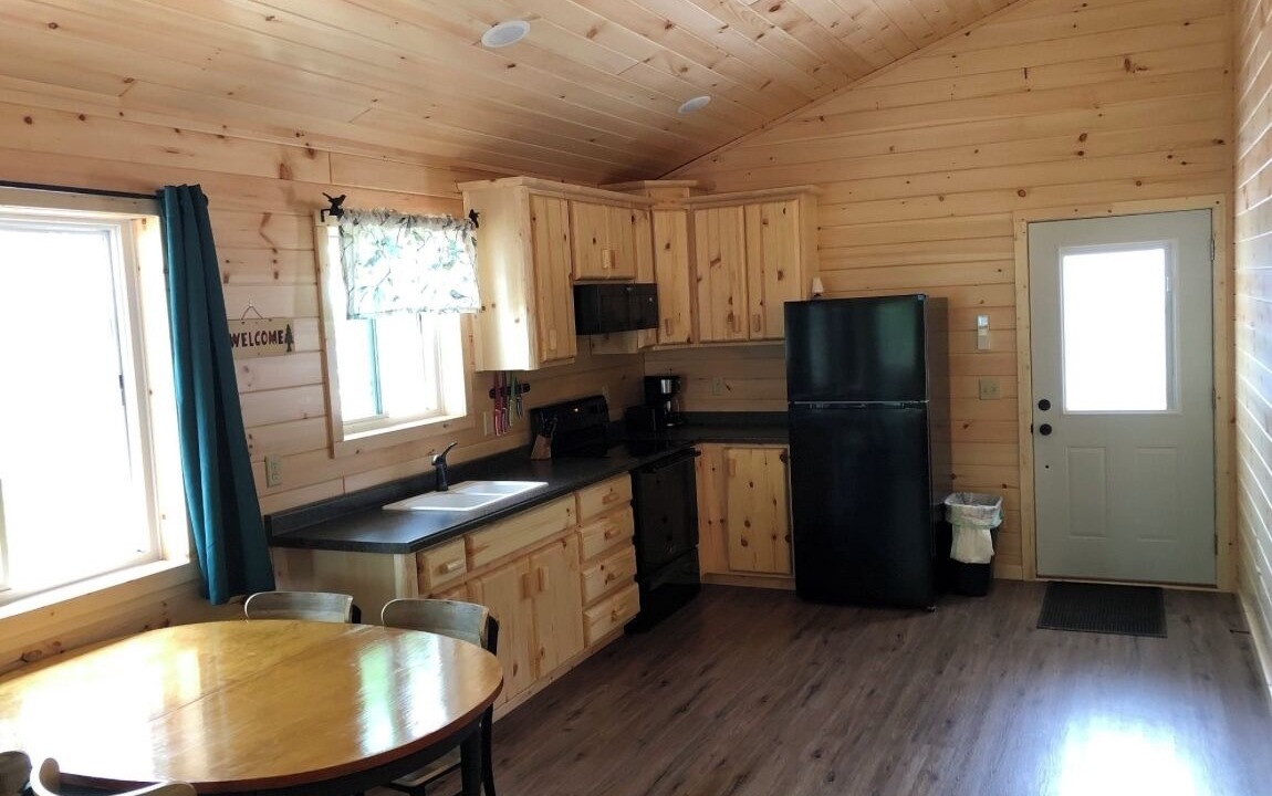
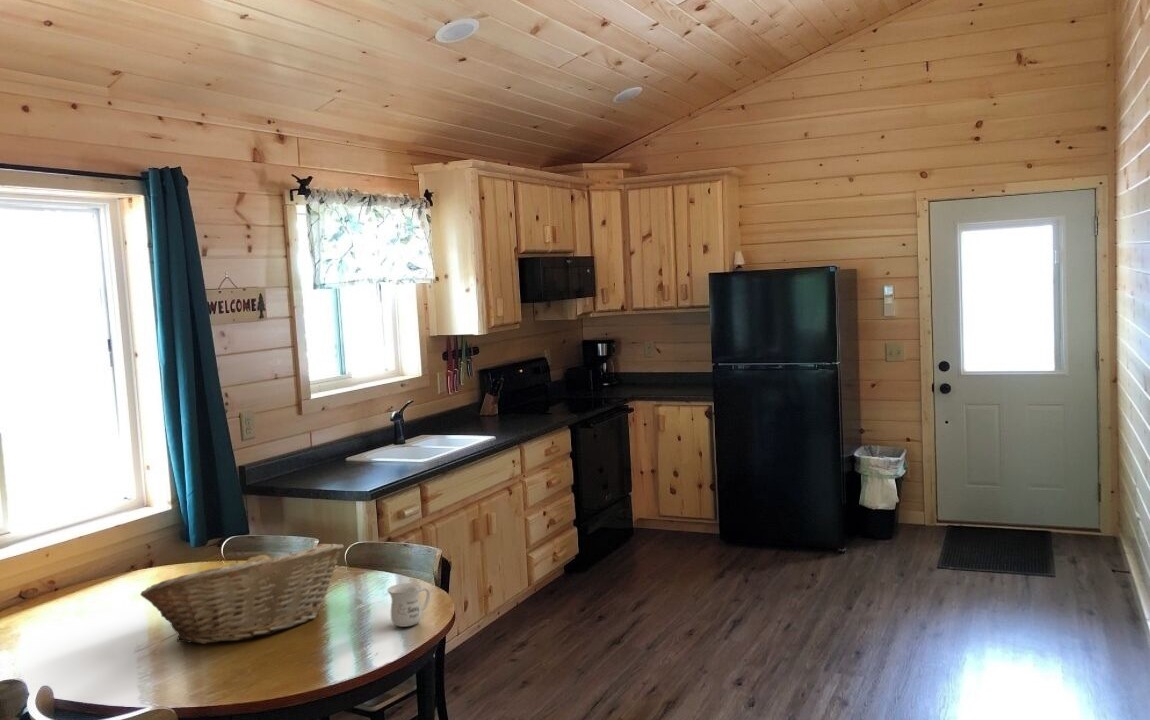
+ fruit basket (248, 585)
+ mug (411, 604)
